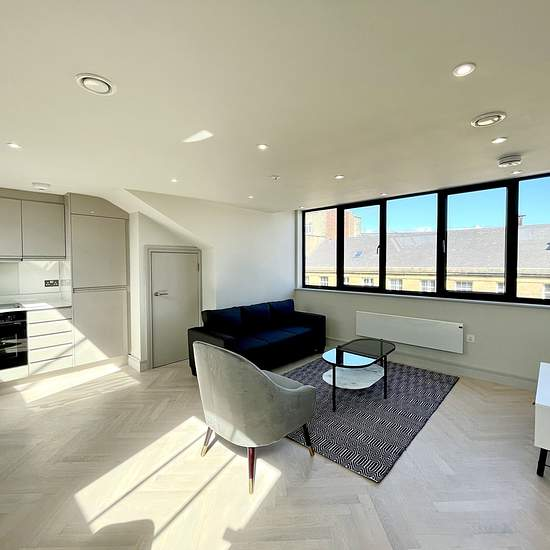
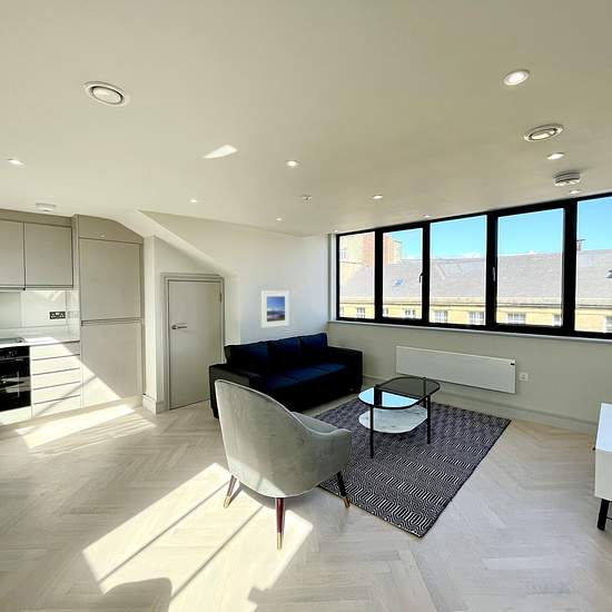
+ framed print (275, 308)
